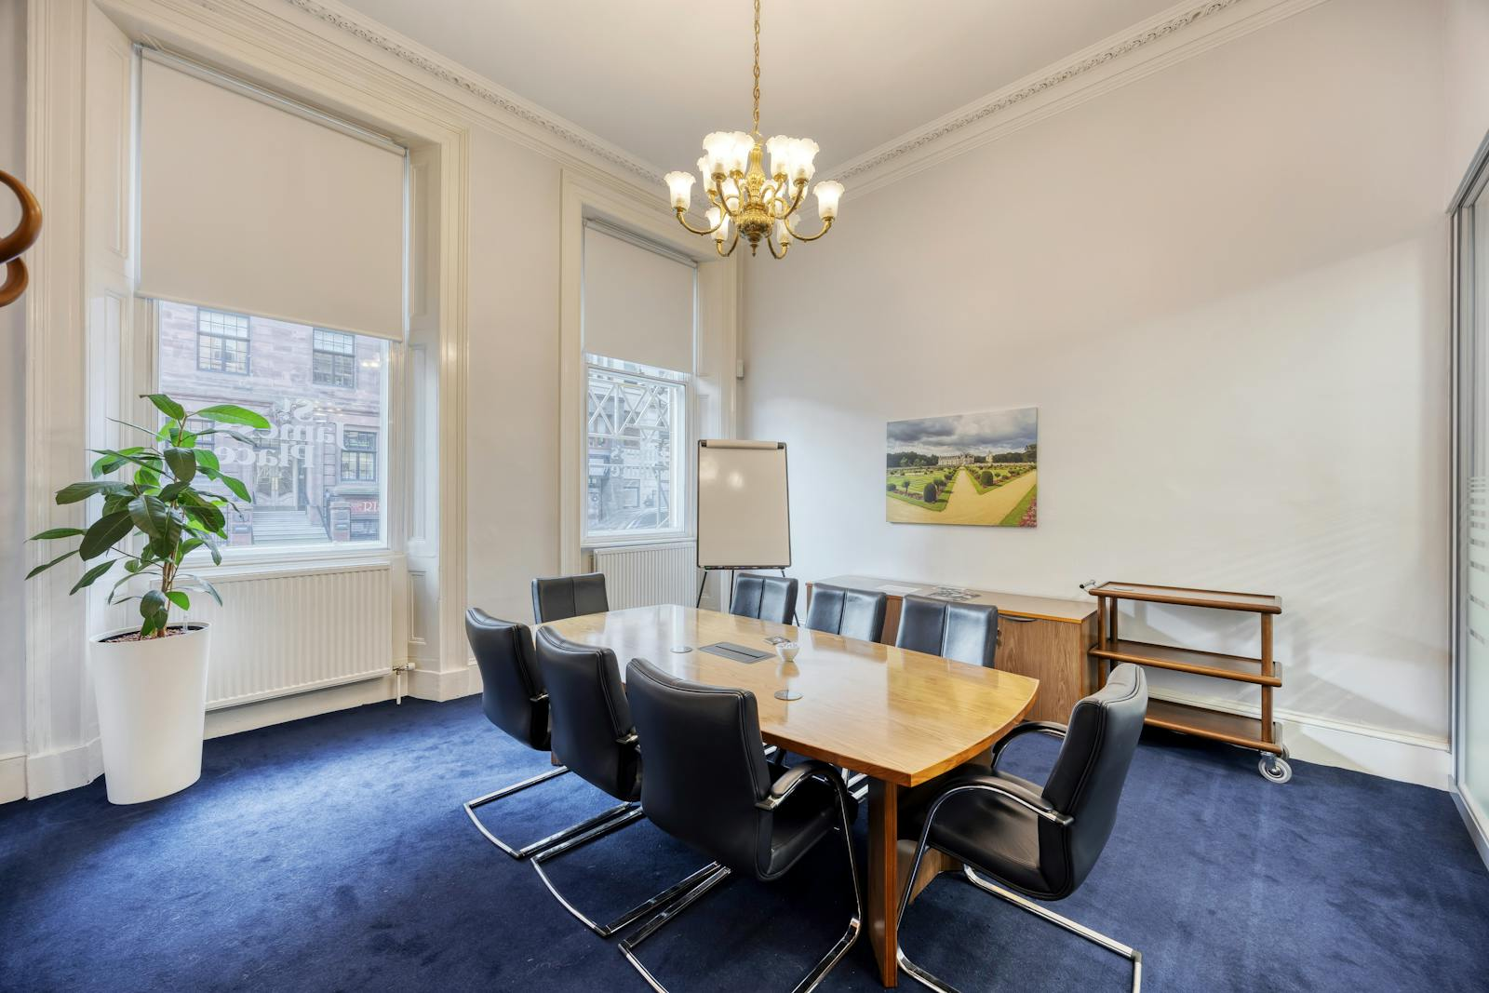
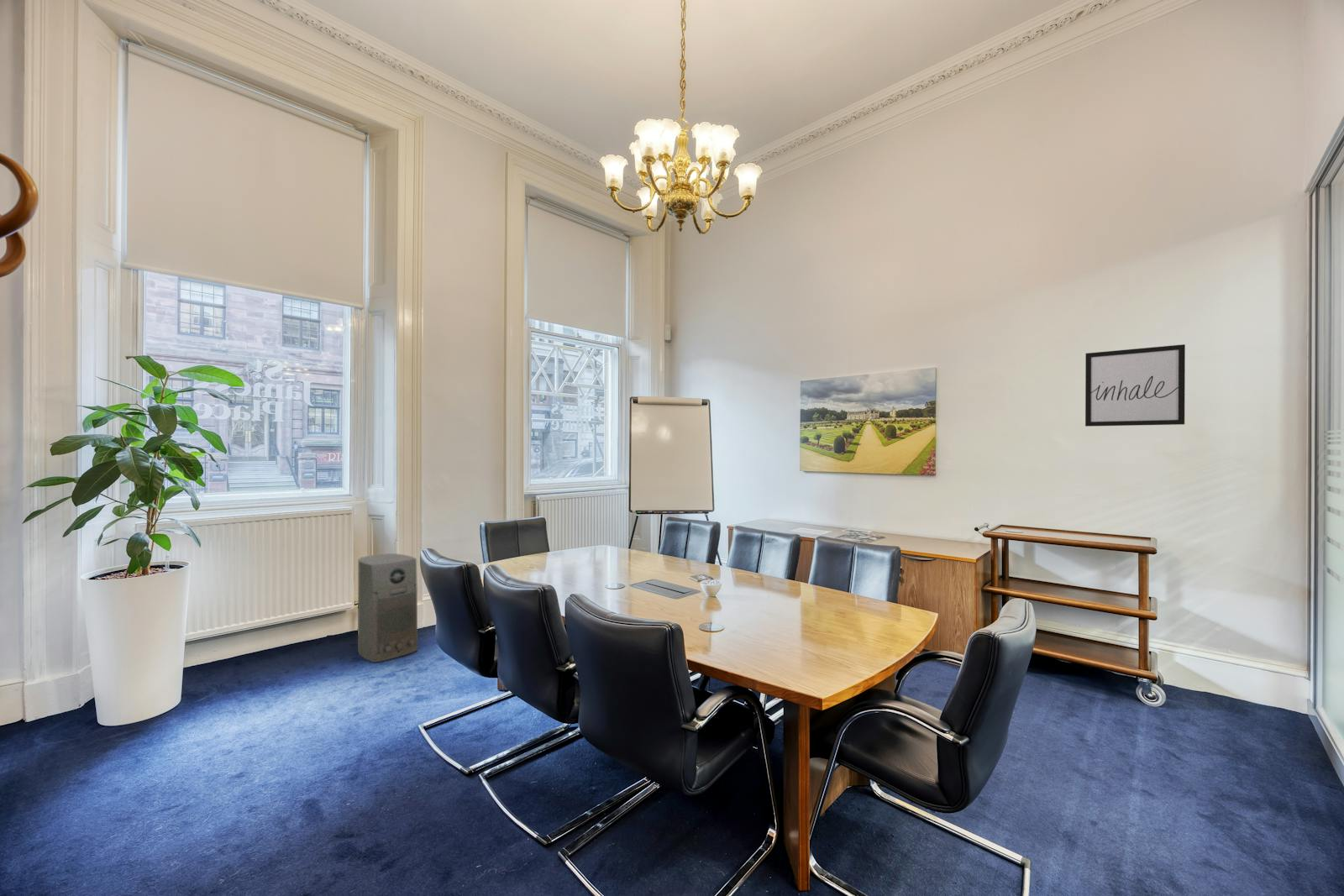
+ air purifier (385, 604)
+ wall art (1132, 387)
